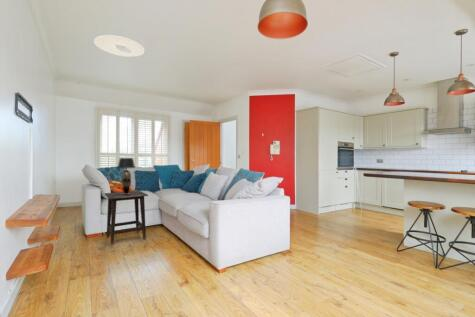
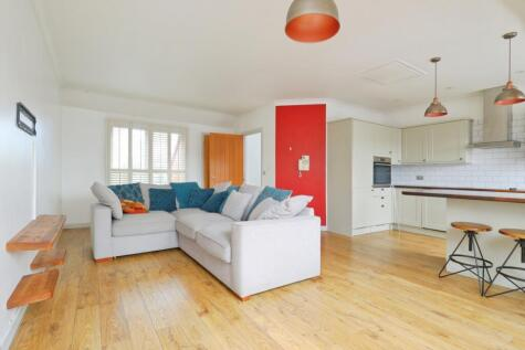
- side table (125, 222)
- ceiling light (120, 44)
- table lamp (126, 175)
